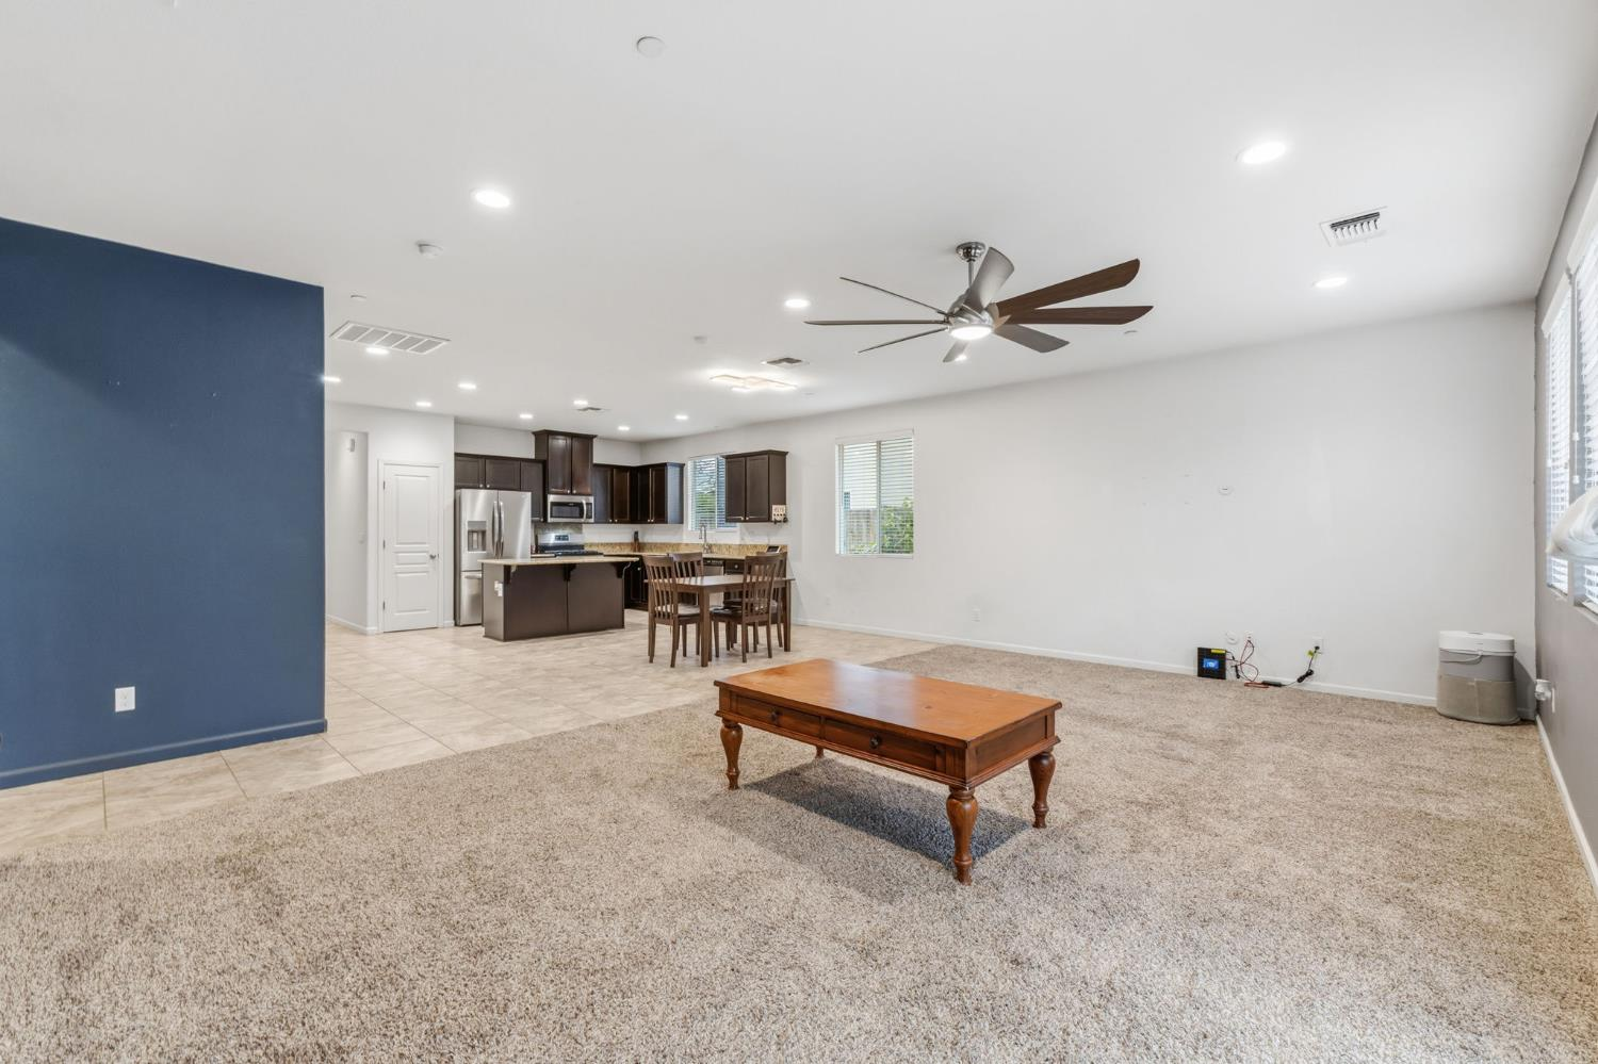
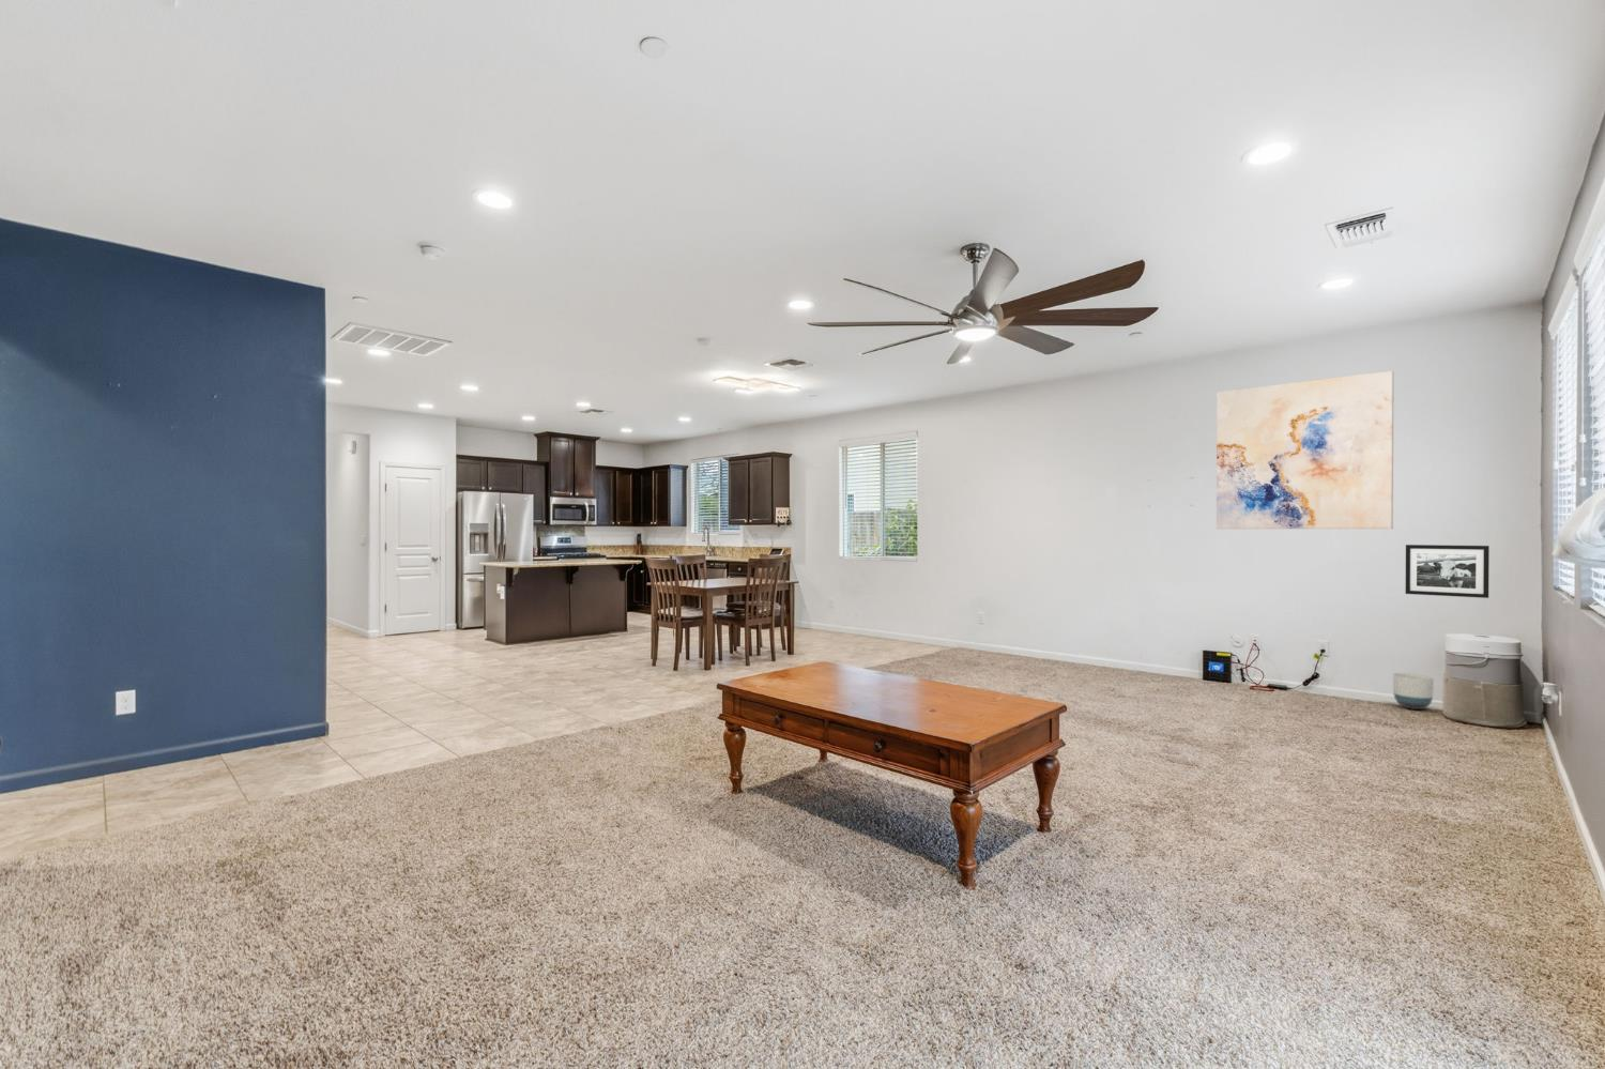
+ wall art (1297, 455)
+ planter (1412, 691)
+ picture frame (1445, 570)
